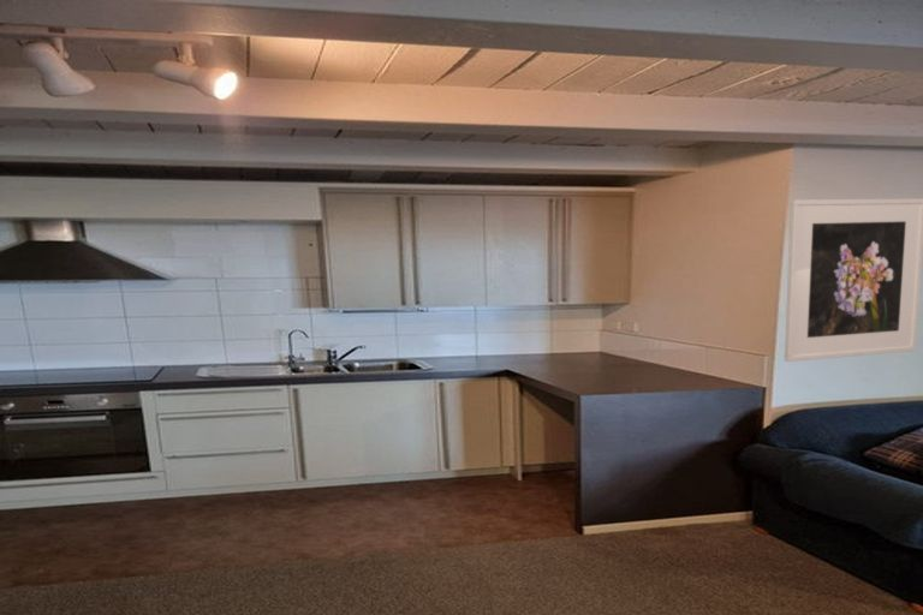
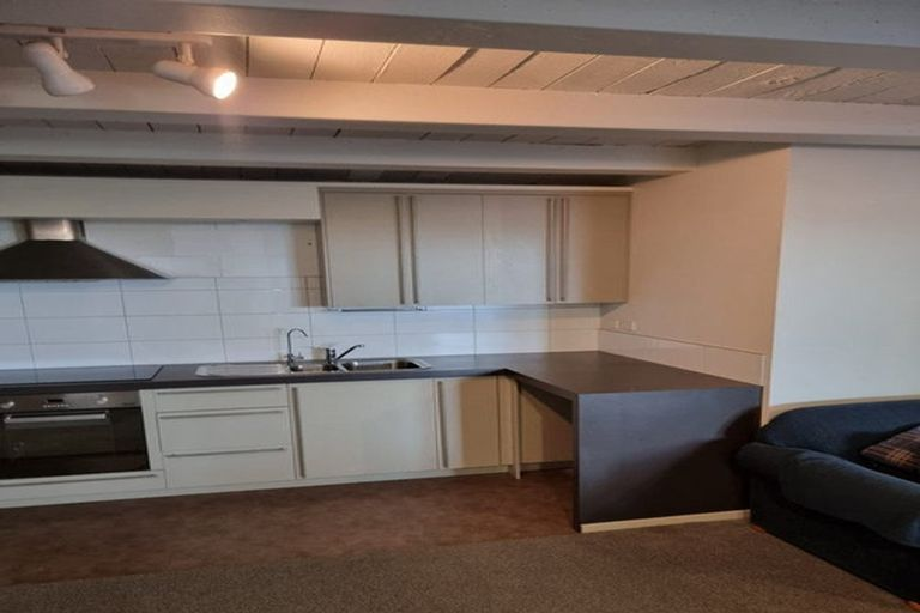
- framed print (856, 279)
